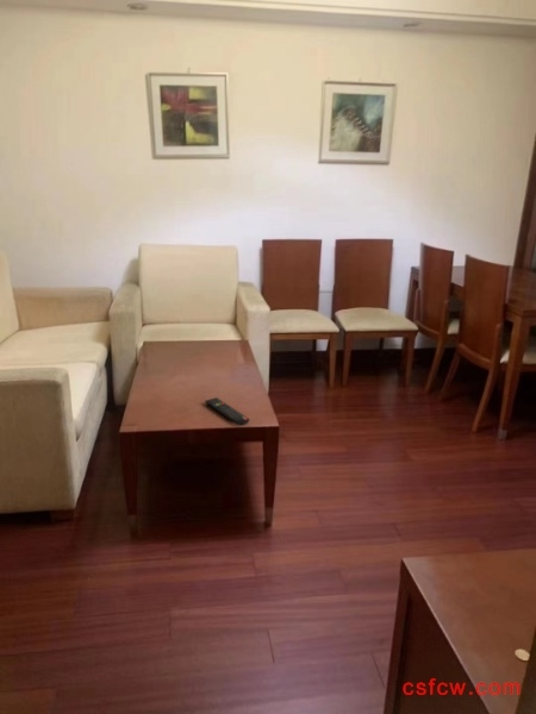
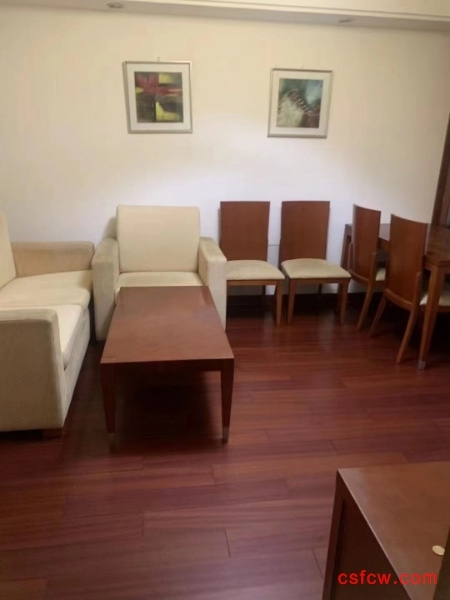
- remote control (226, 411)
